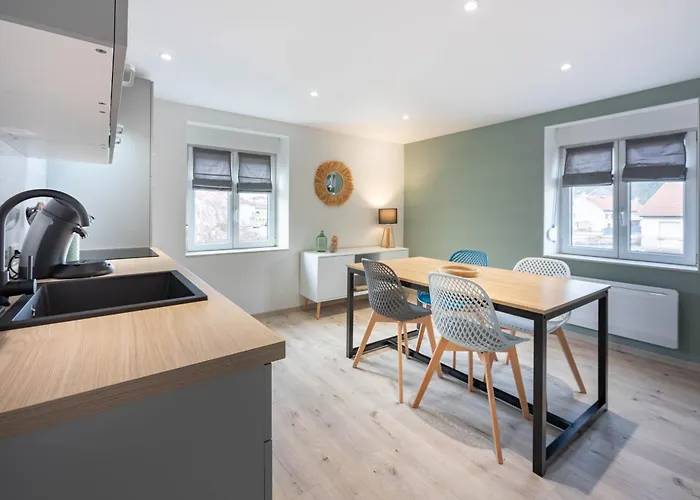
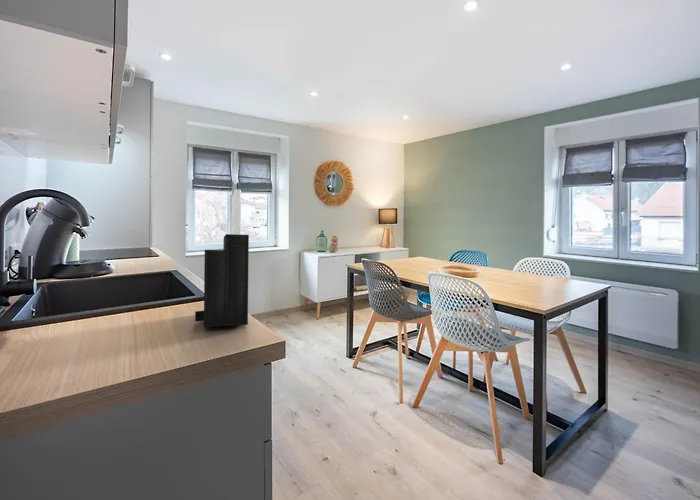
+ knife block (221, 256)
